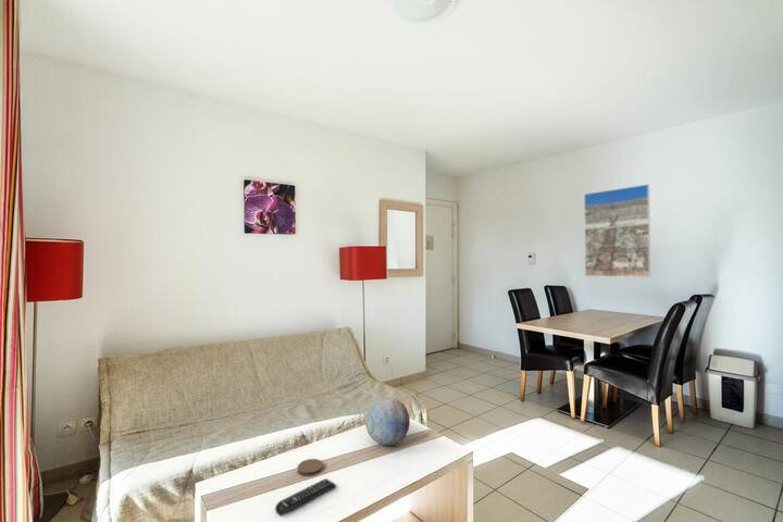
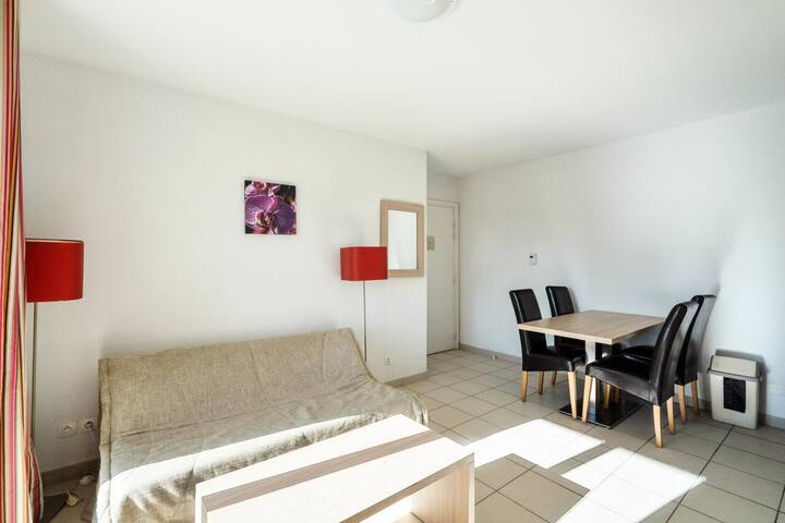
- coaster (310, 467)
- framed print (614, 233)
- remote control (307, 495)
- decorative orb (387, 420)
